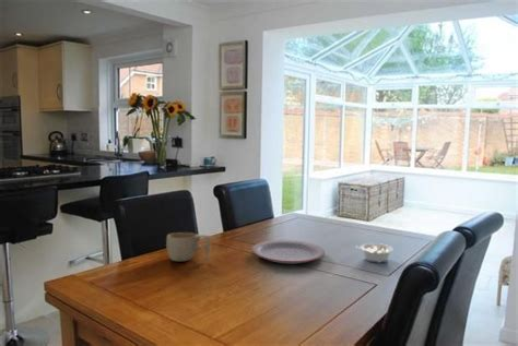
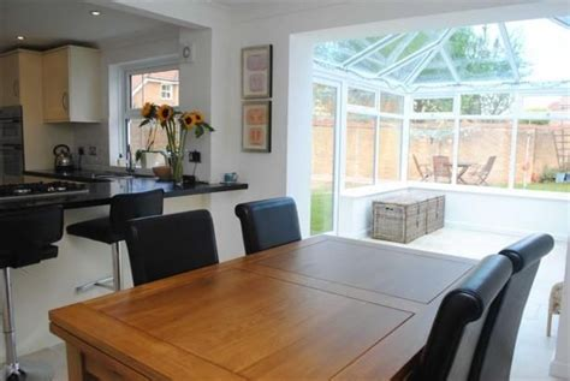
- cup (188, 247)
- plate (287, 252)
- legume (375, 252)
